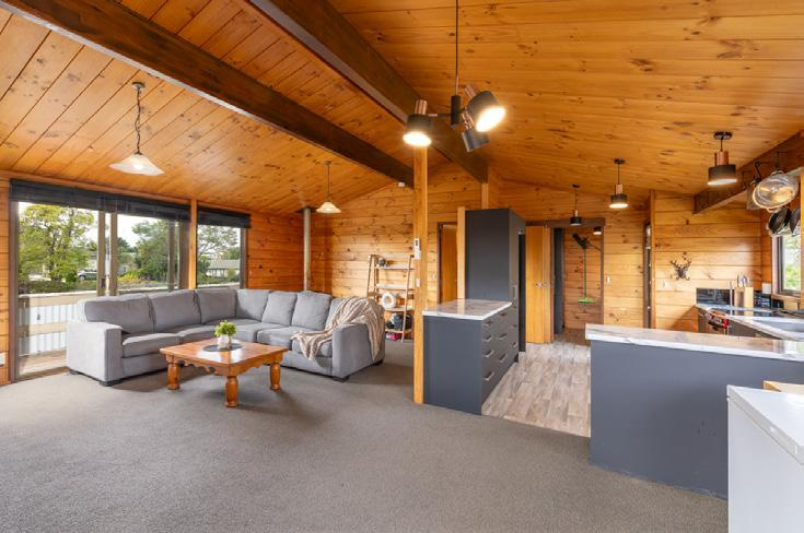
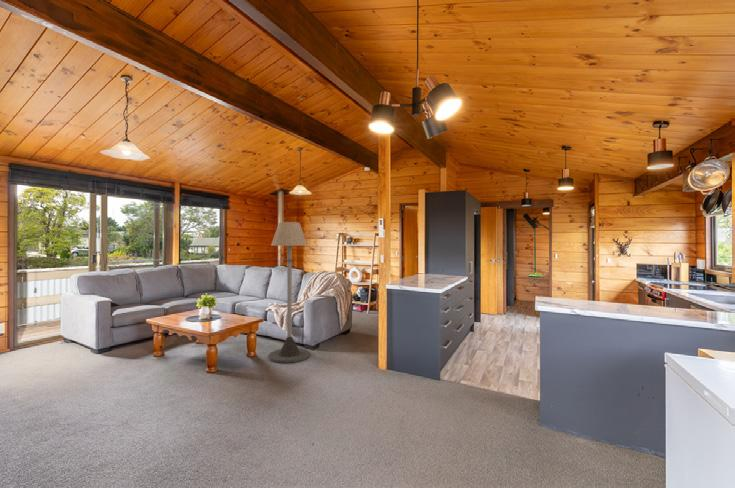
+ floor lamp (289, 289)
